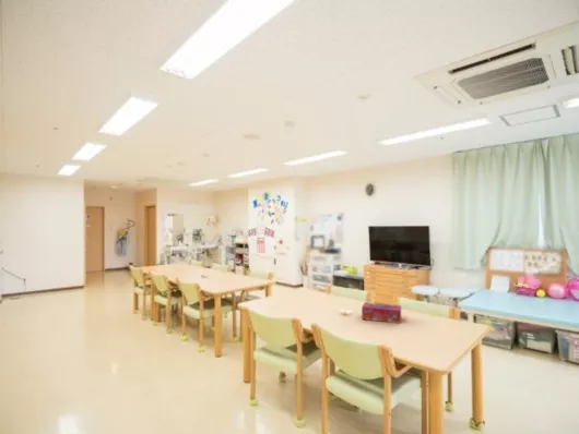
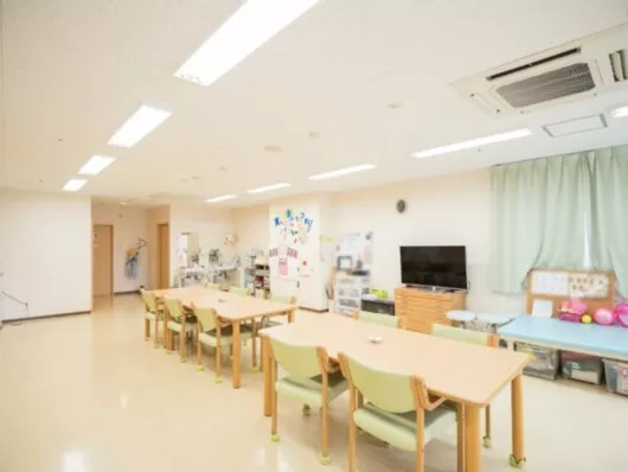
- tissue box (381, 312)
